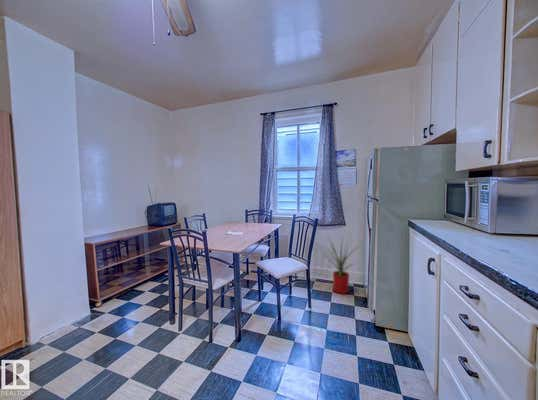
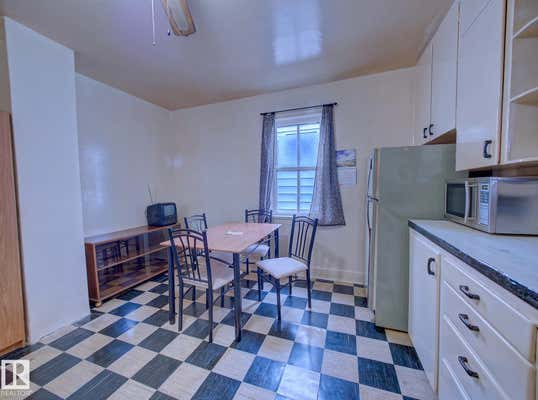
- house plant (341, 262)
